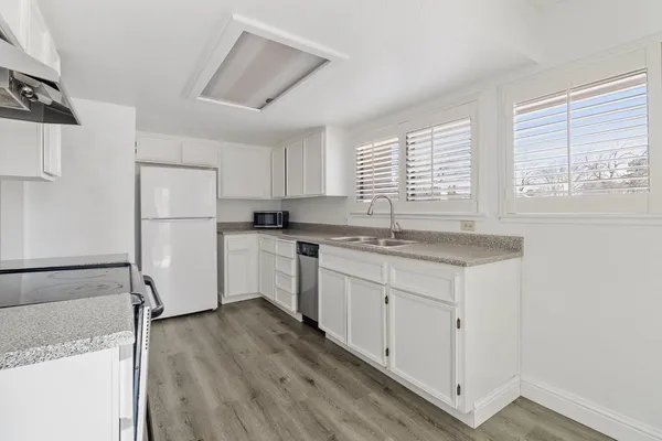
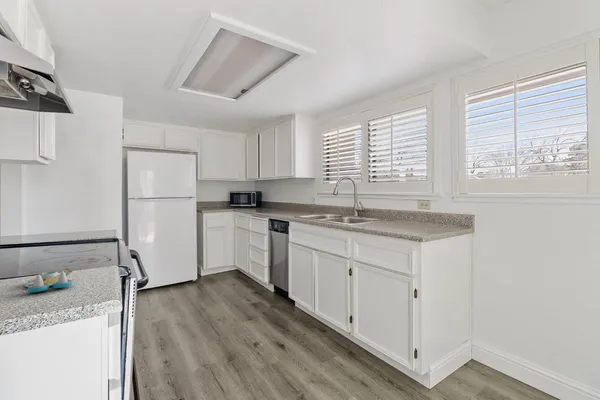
+ salt and pepper shaker set (50, 276)
